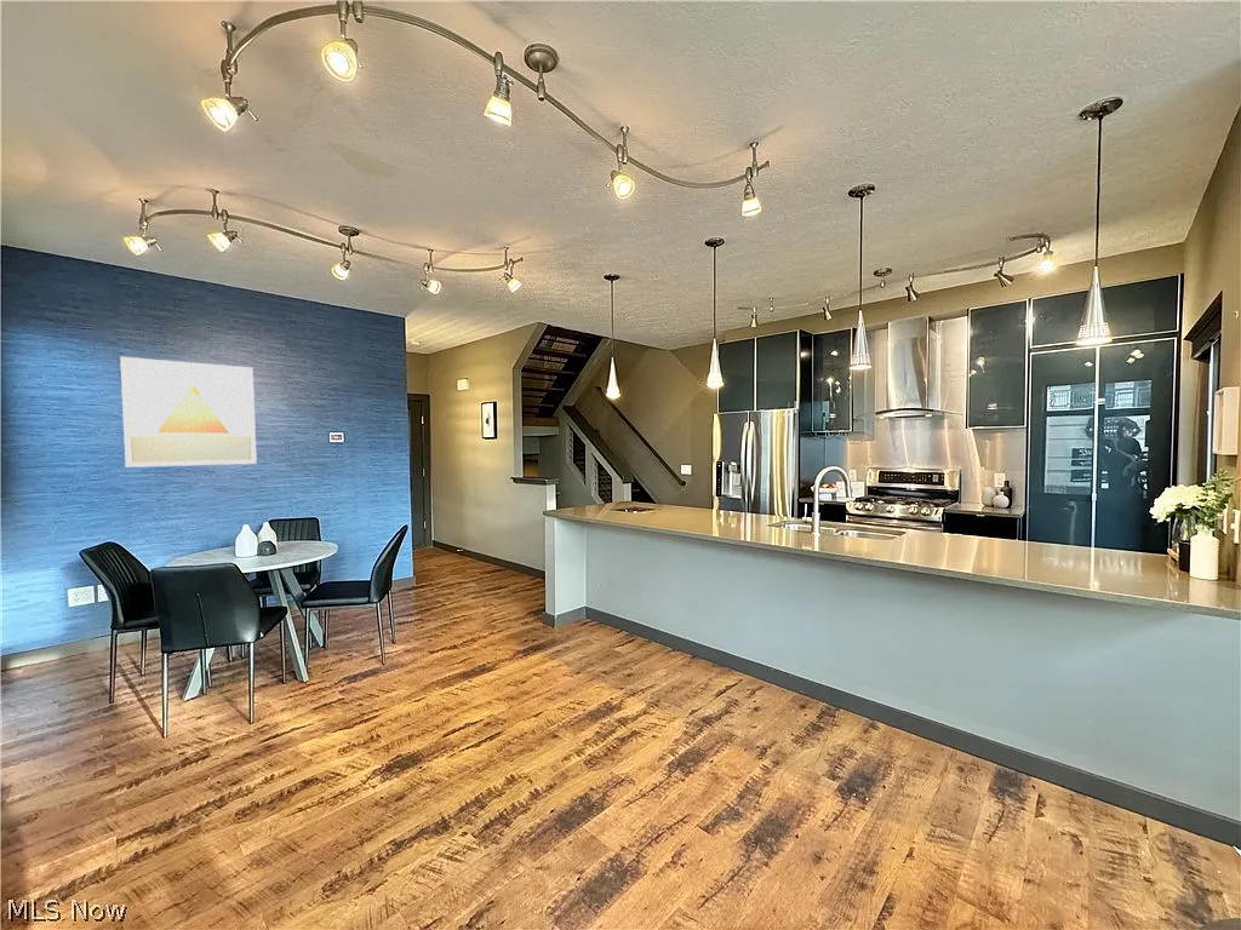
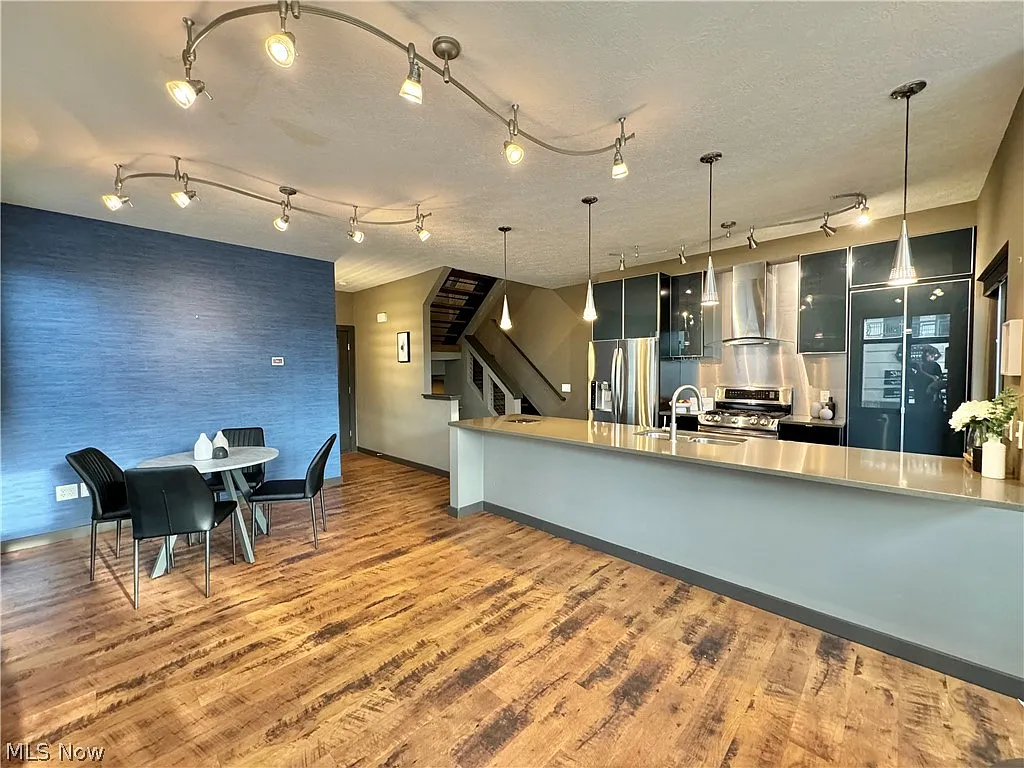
- wall art (193, 414)
